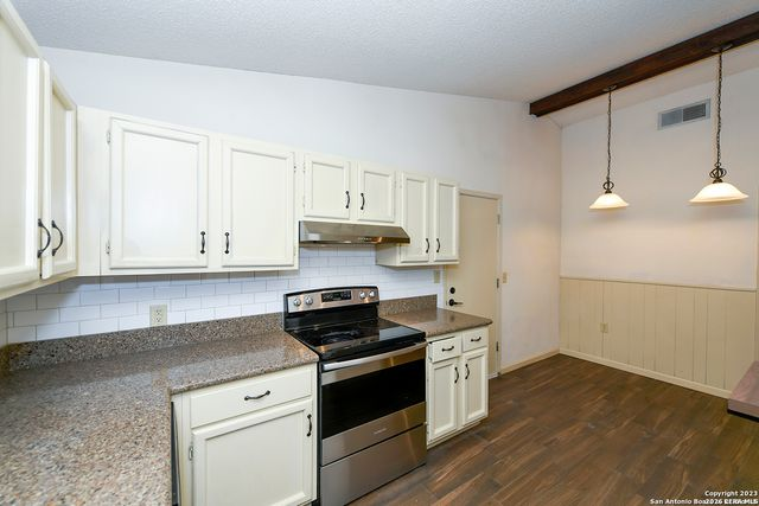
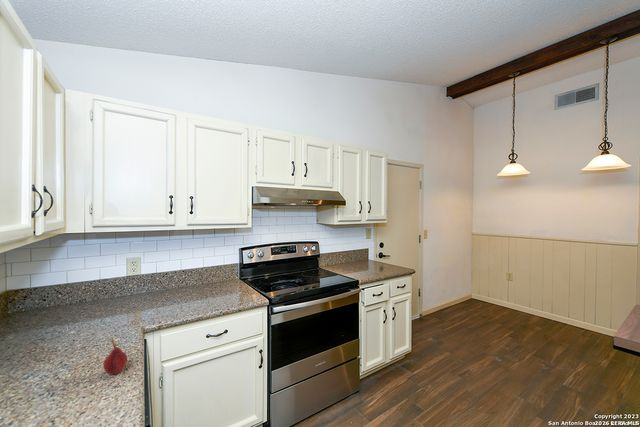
+ fruit (115, 355)
